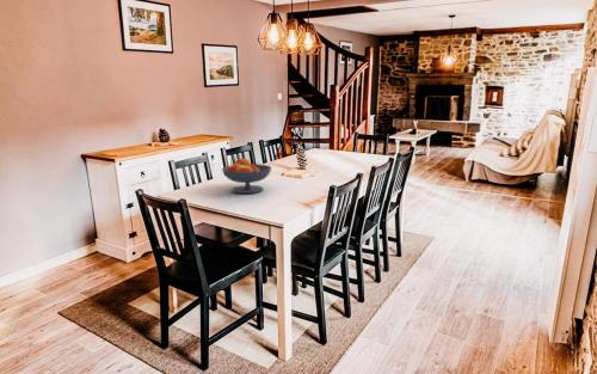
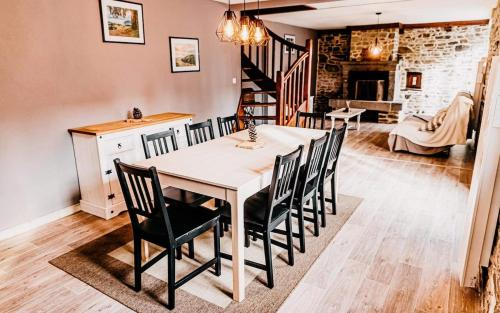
- fruit bowl (247, 174)
